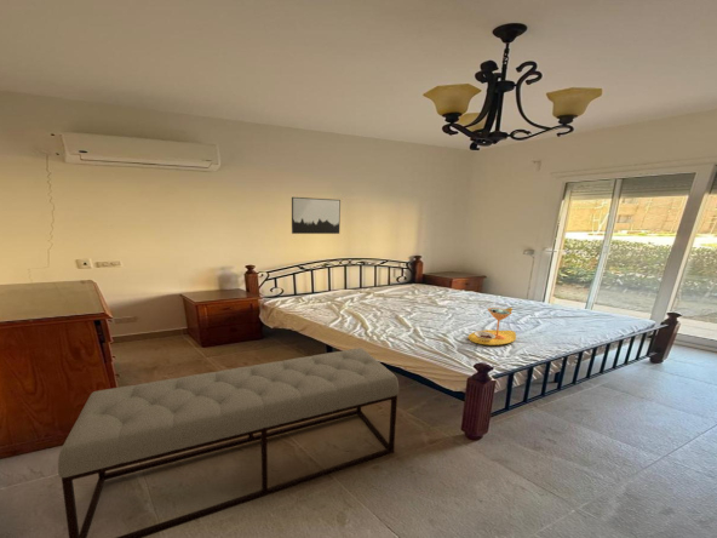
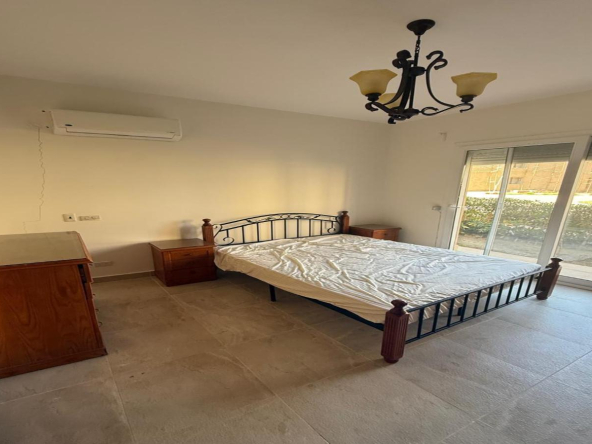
- bench (256, 424)
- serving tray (498, 324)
- wall art (316, 216)
